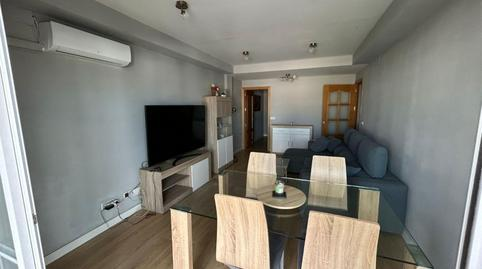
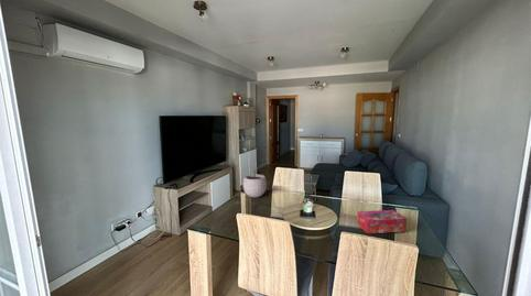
+ tissue box (380, 221)
+ plant pot (254, 182)
